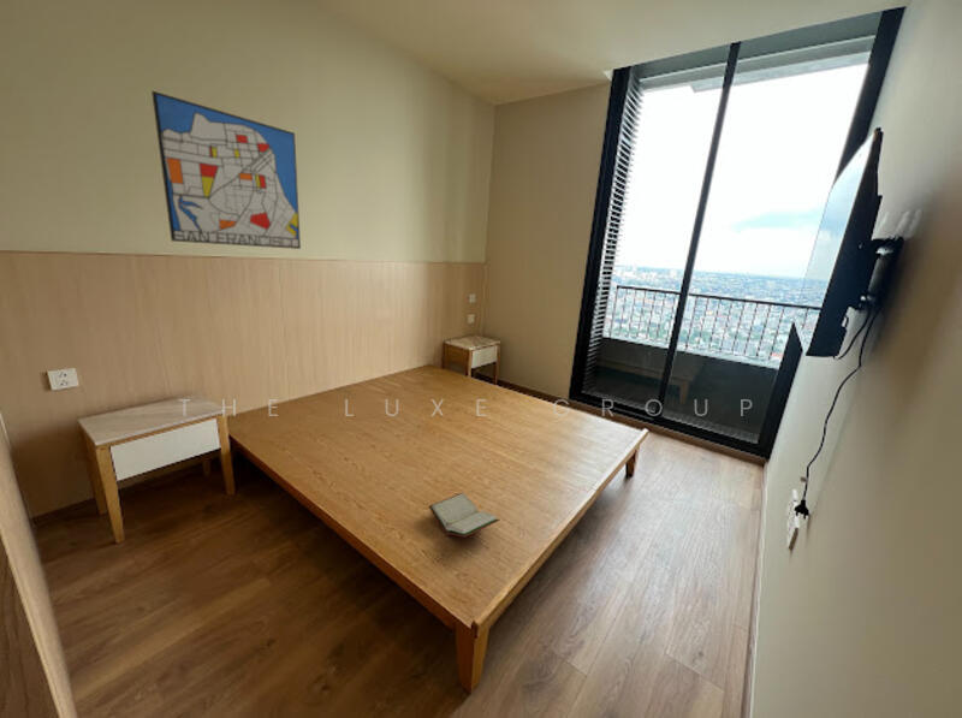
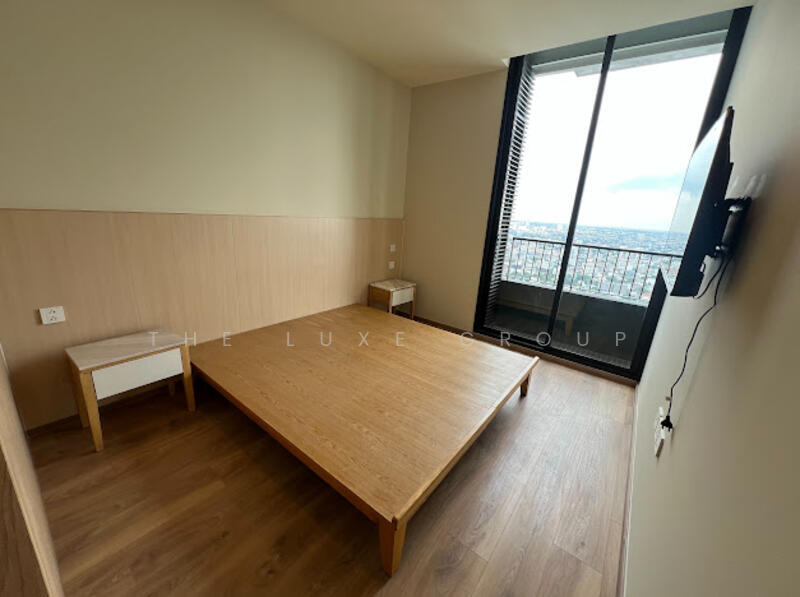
- book (462, 516)
- wall art (237, 182)
